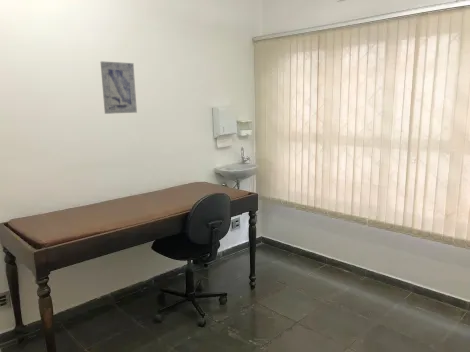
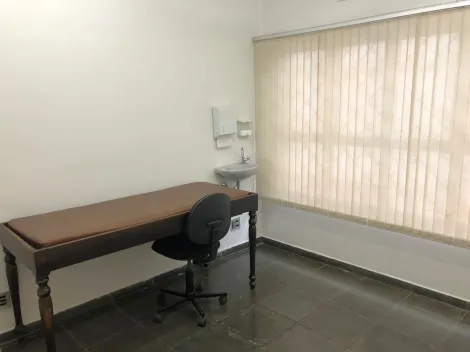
- wall art (119, 88)
